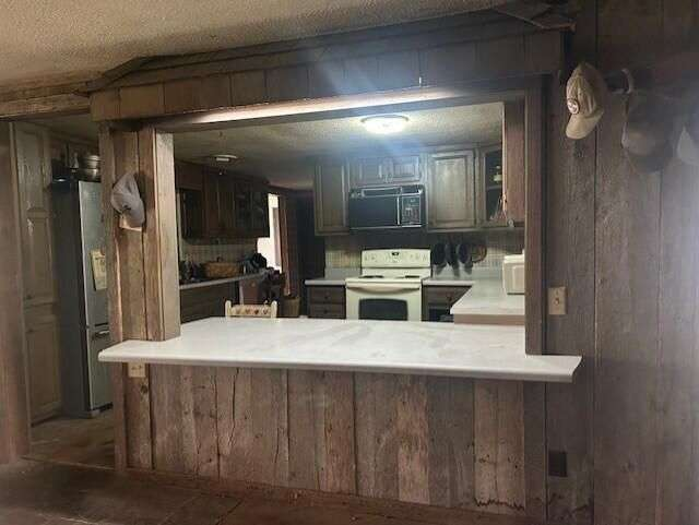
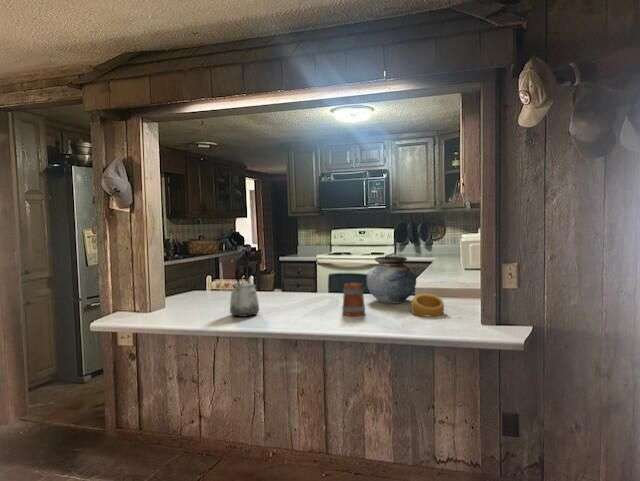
+ kettle (246, 289)
+ ring (427, 304)
+ mug (354, 298)
+ vase (391, 279)
